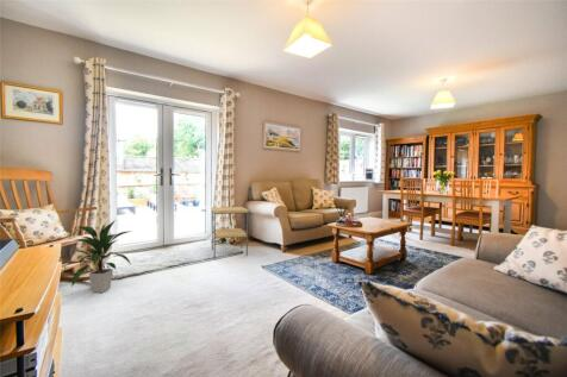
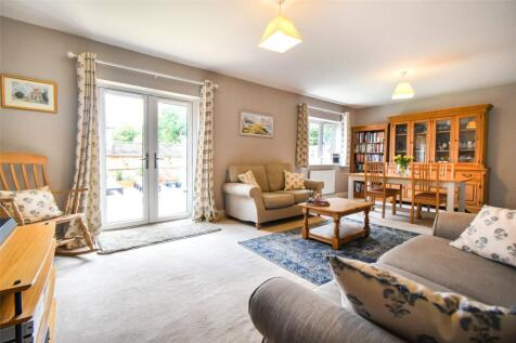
- side table (229, 231)
- indoor plant (98, 255)
